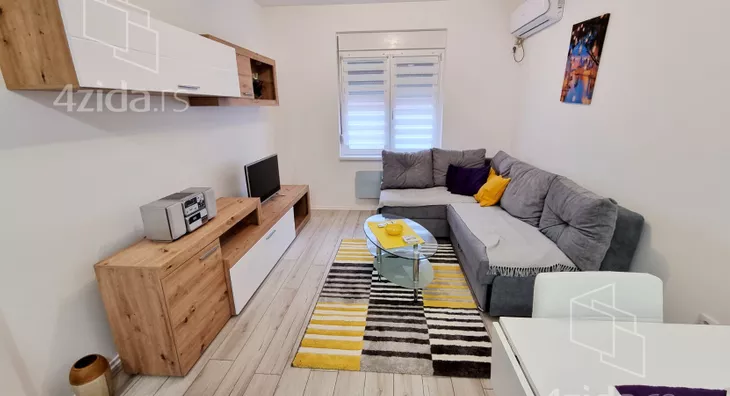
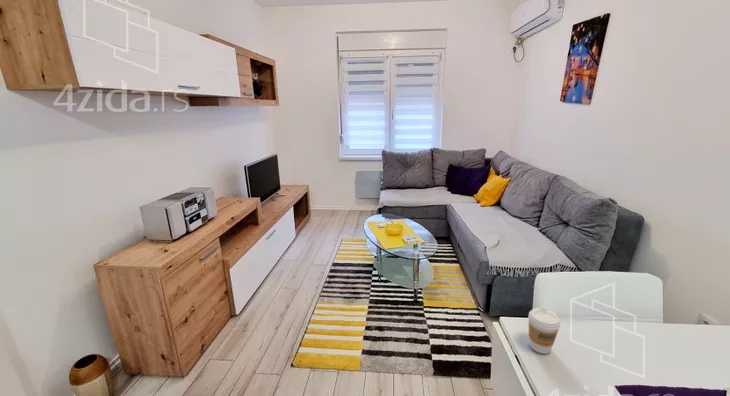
+ coffee cup (542, 330)
